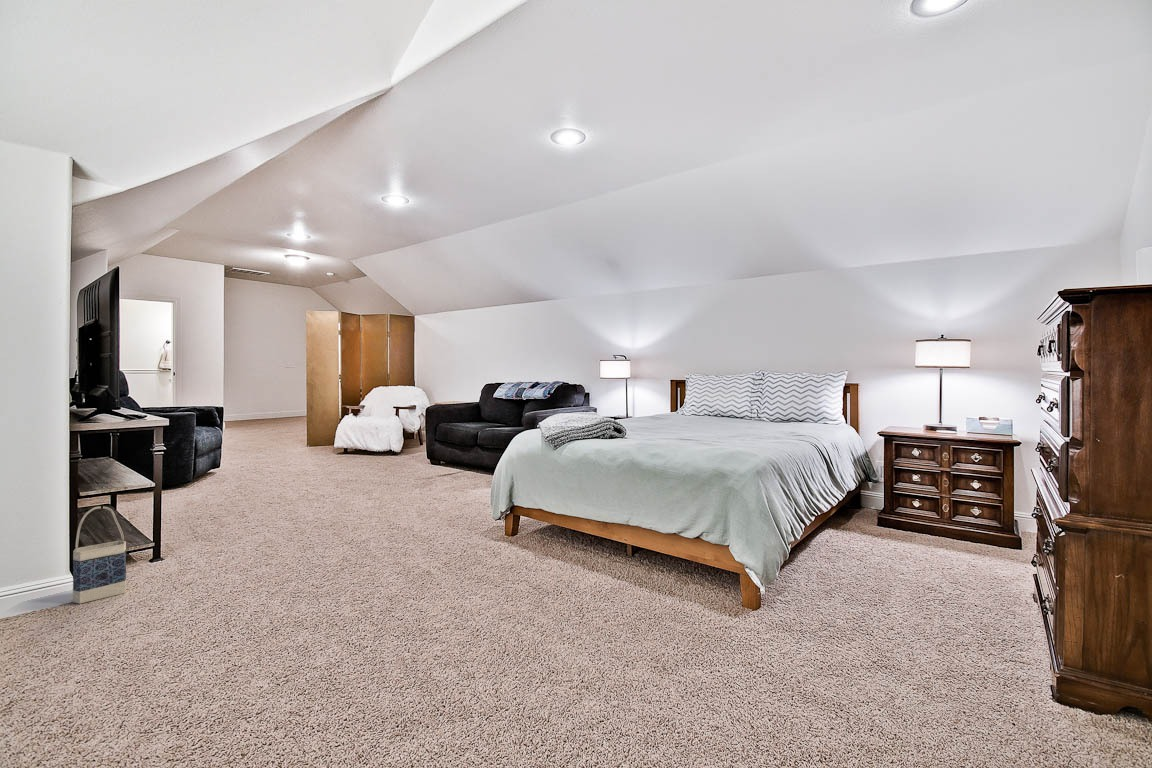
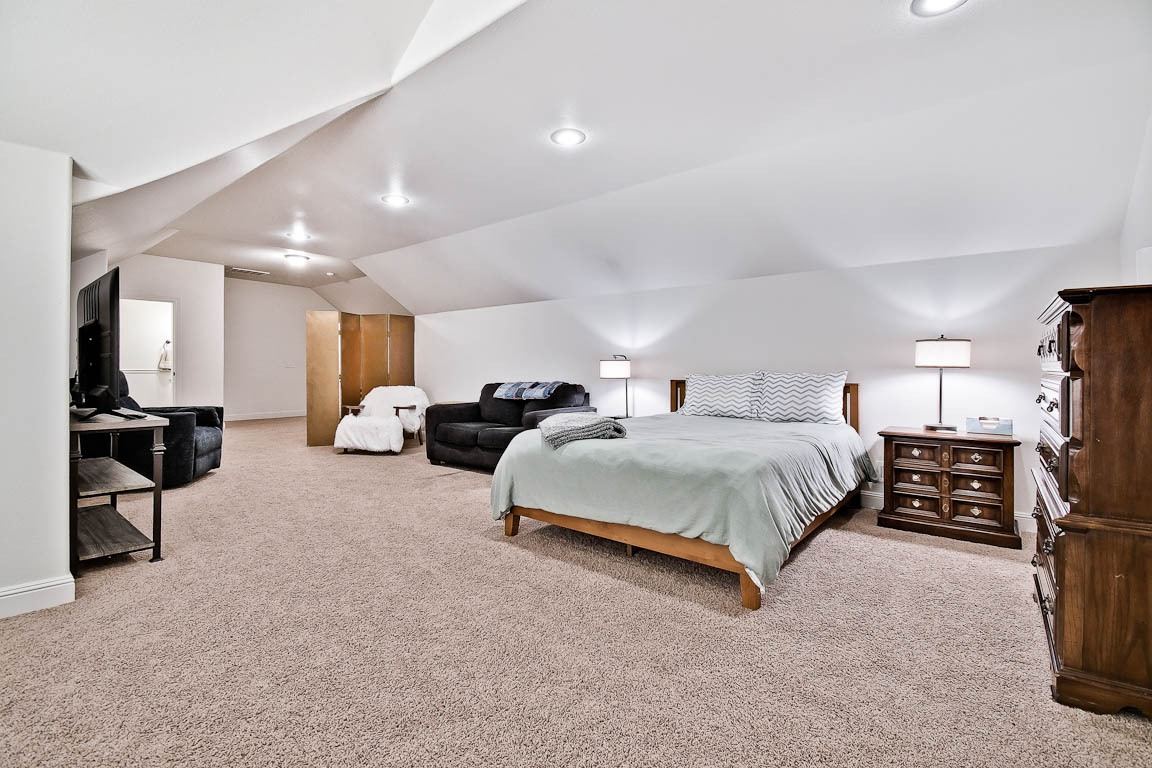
- bag (100, 551)
